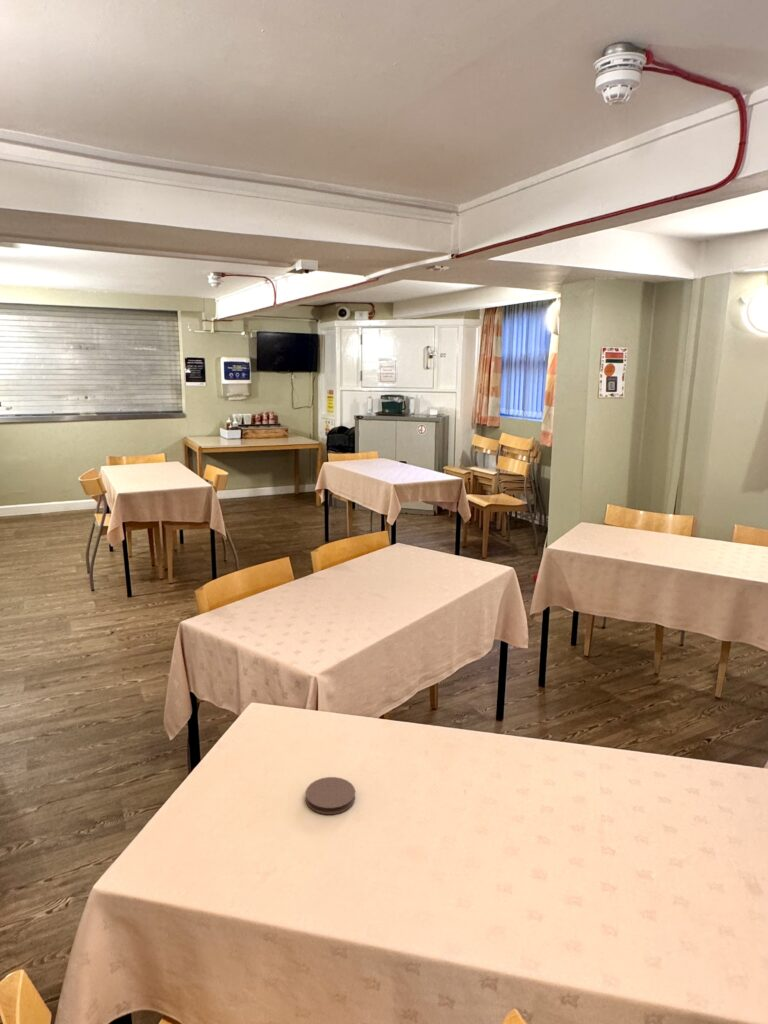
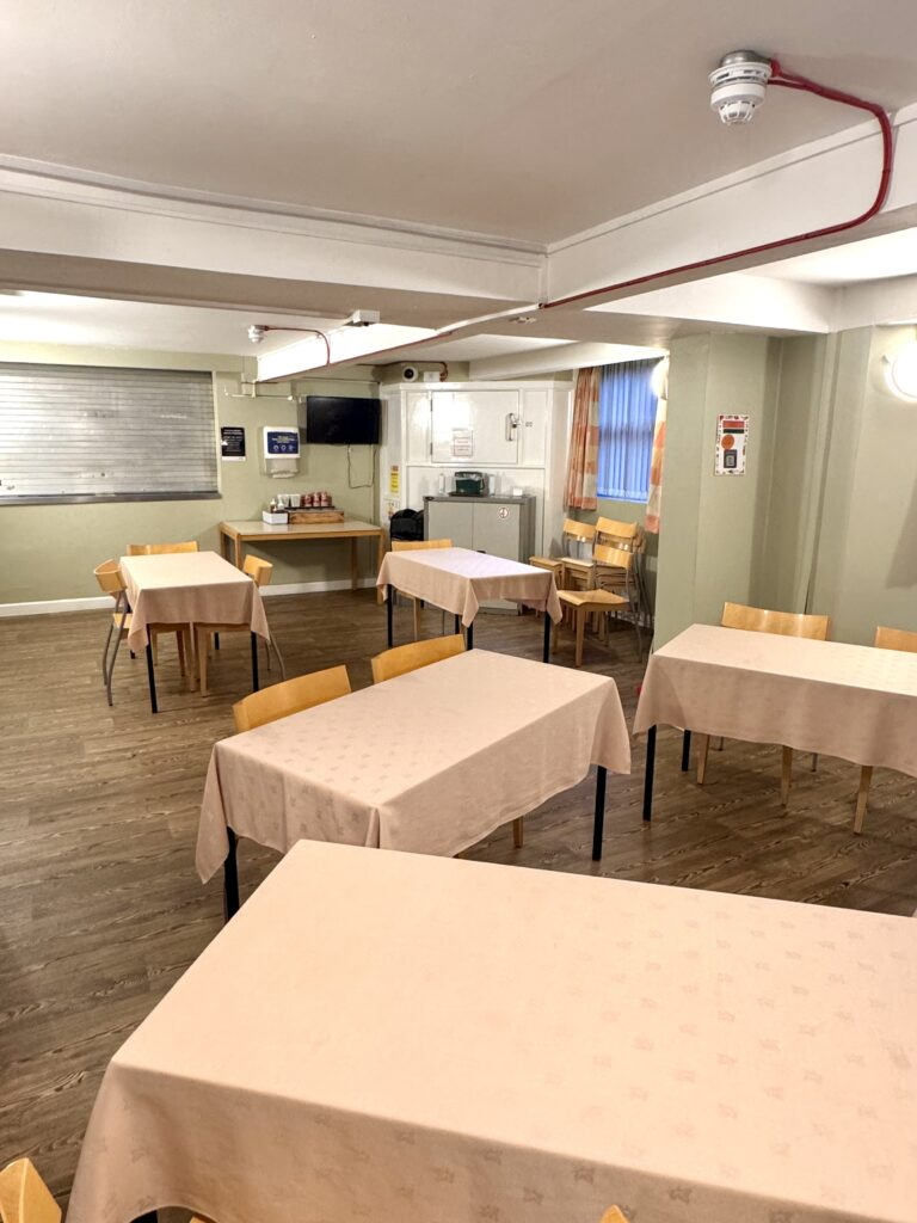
- coaster (330, 794)
